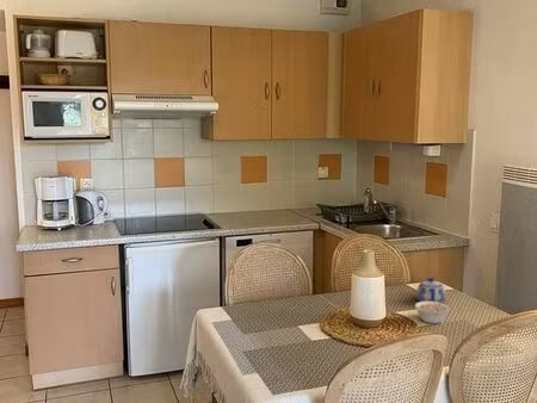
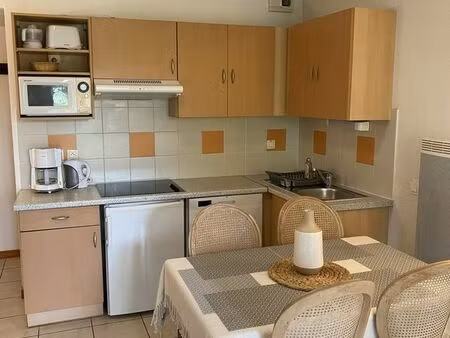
- legume (431, 311)
- teapot (430, 289)
